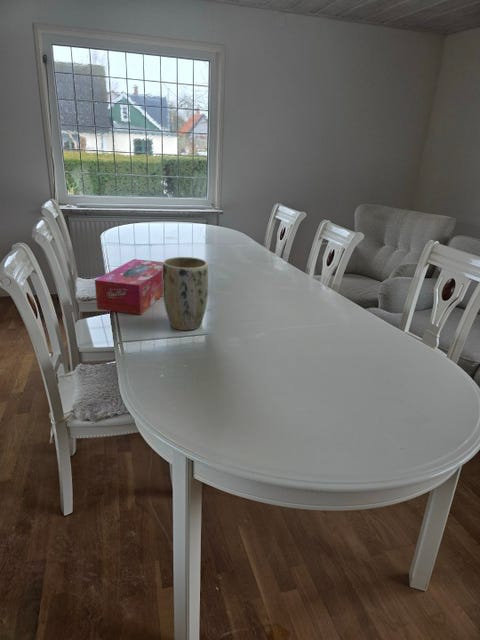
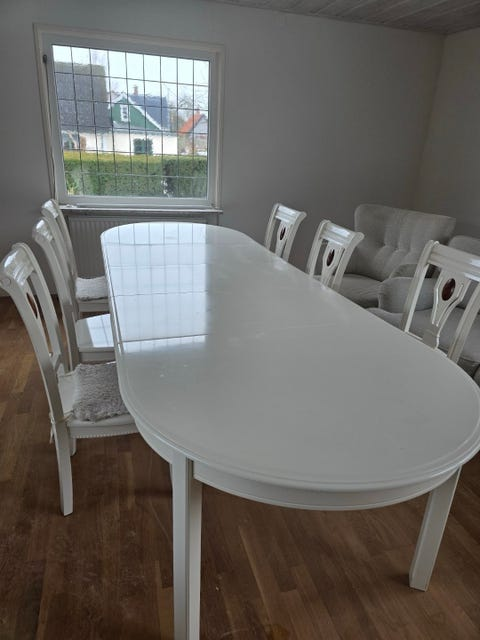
- plant pot (185, 294)
- tissue box (136, 284)
